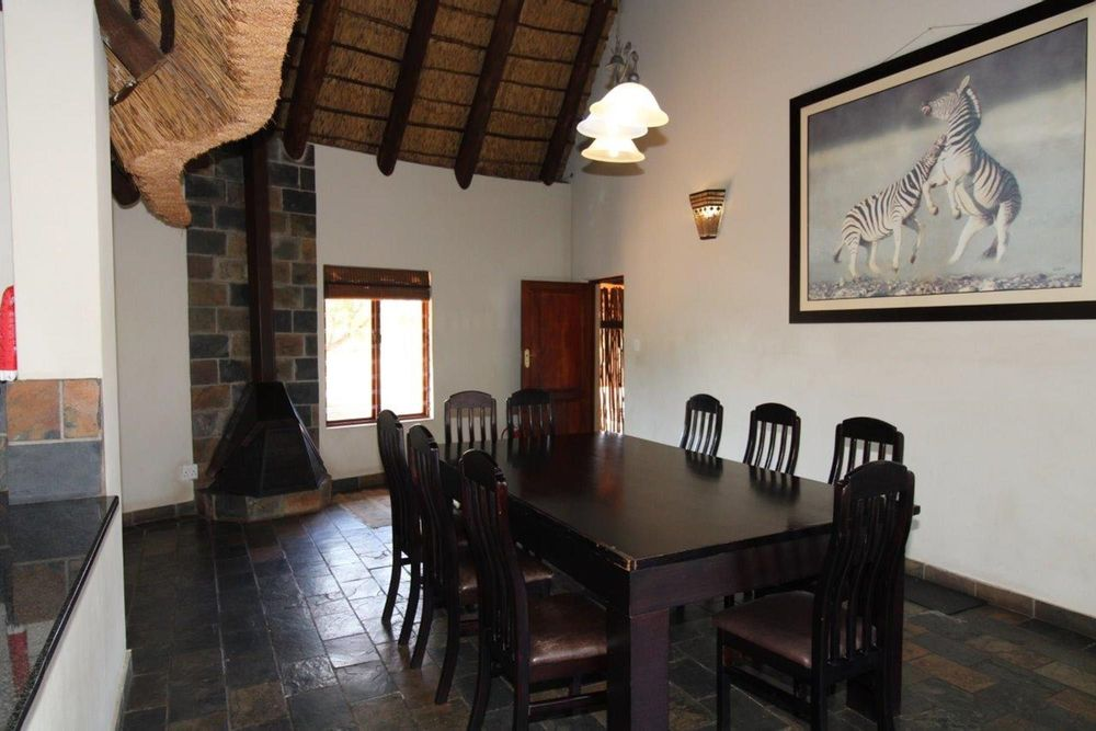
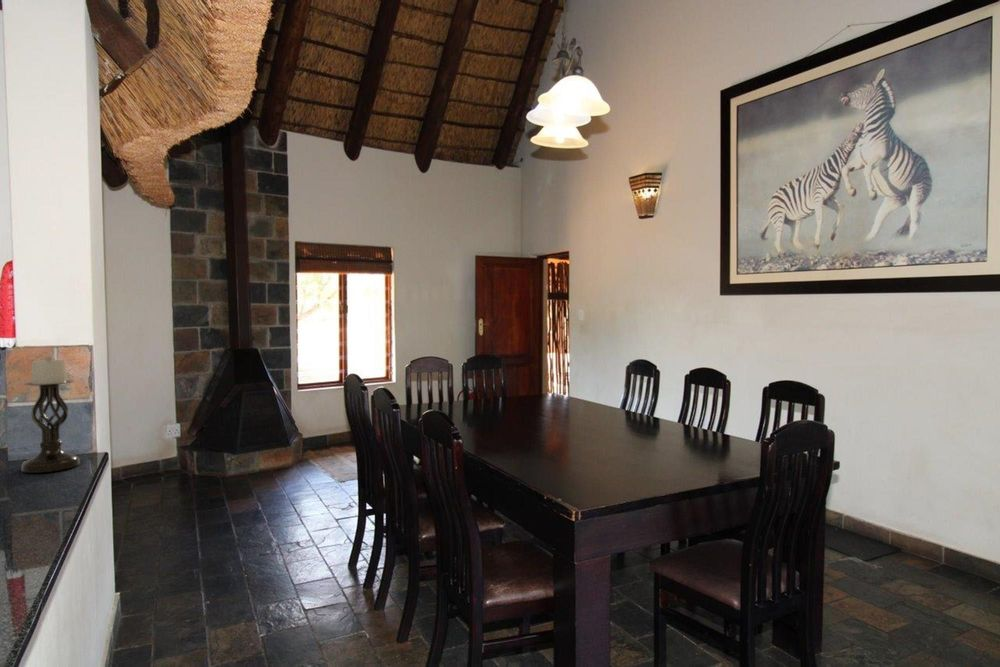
+ candle holder (52, 410)
